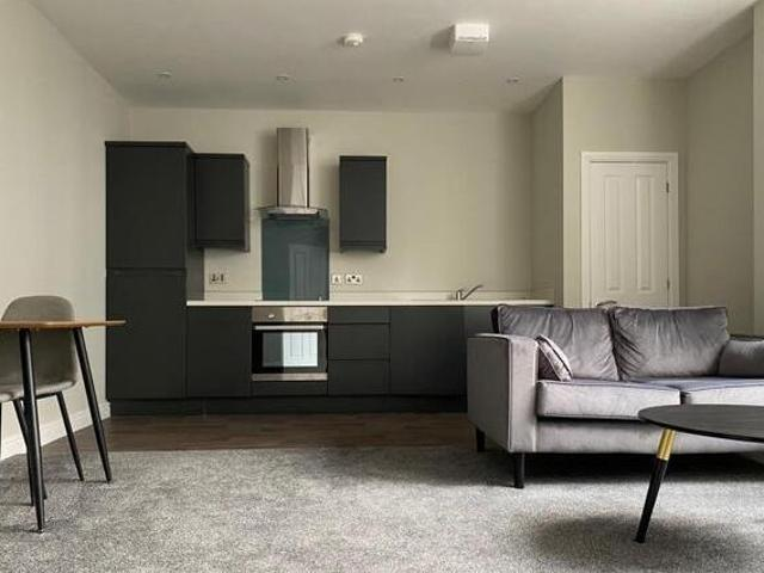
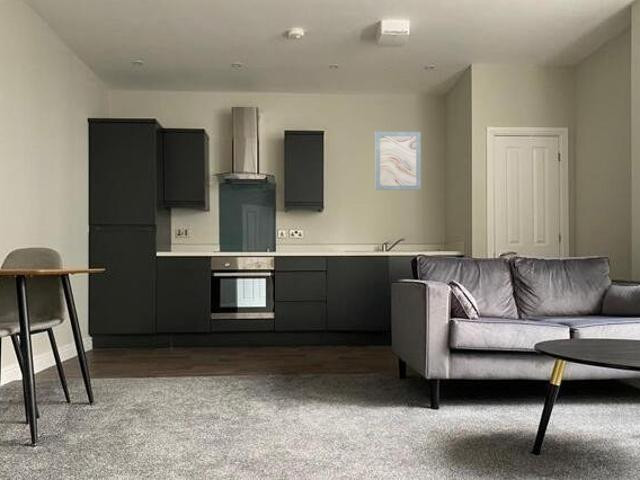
+ wall art (398, 160)
